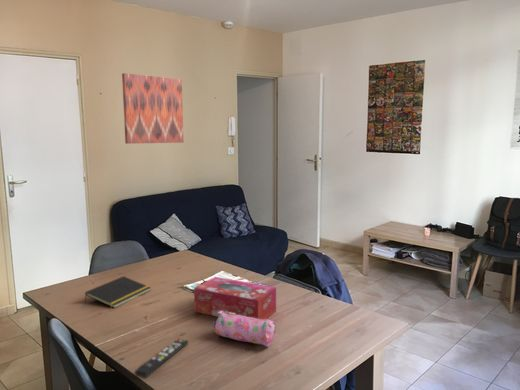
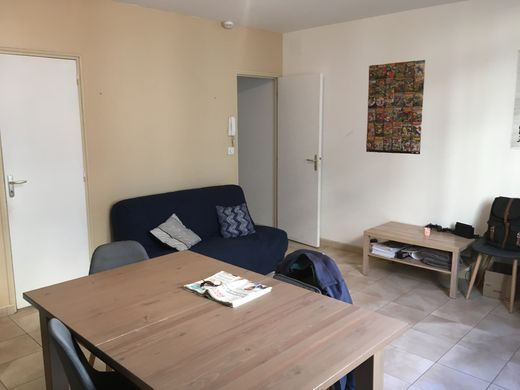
- notepad (119, 291)
- remote control (163, 356)
- pencil case (244, 327)
- tissue box (235, 299)
- wall art (154, 110)
